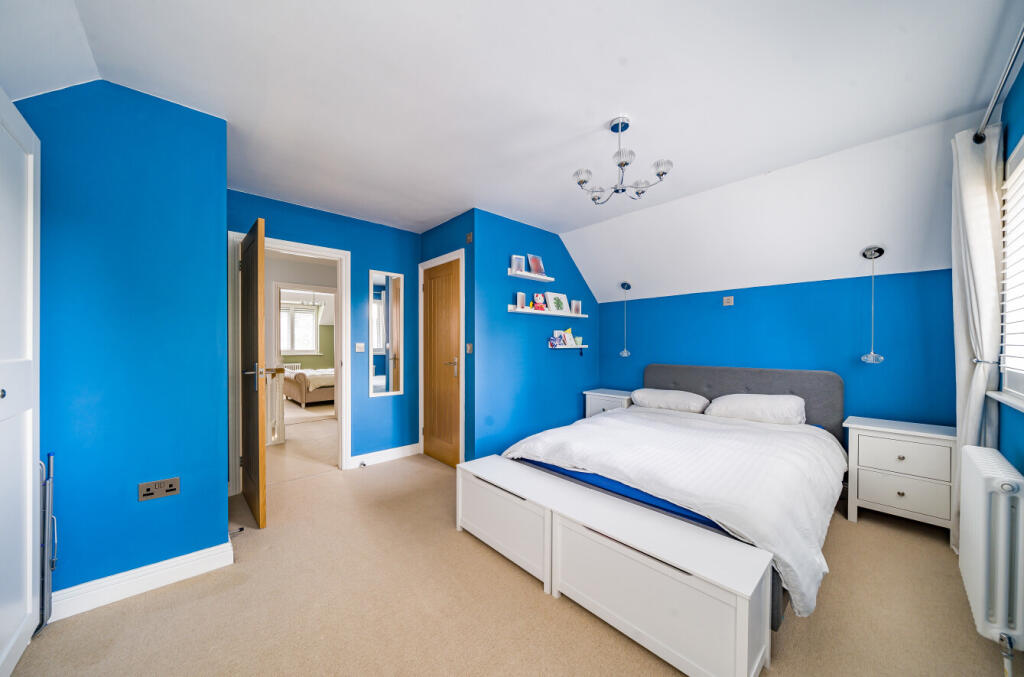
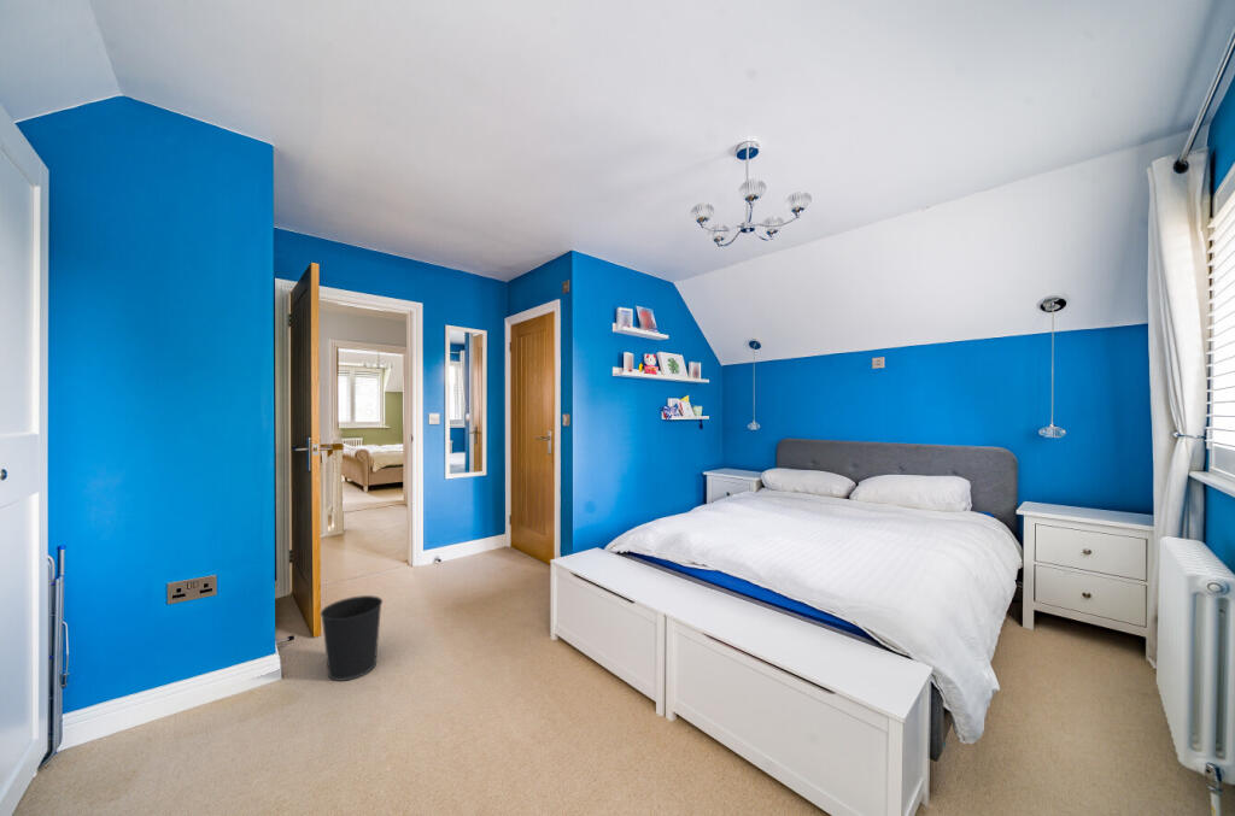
+ wastebasket (352, 638)
